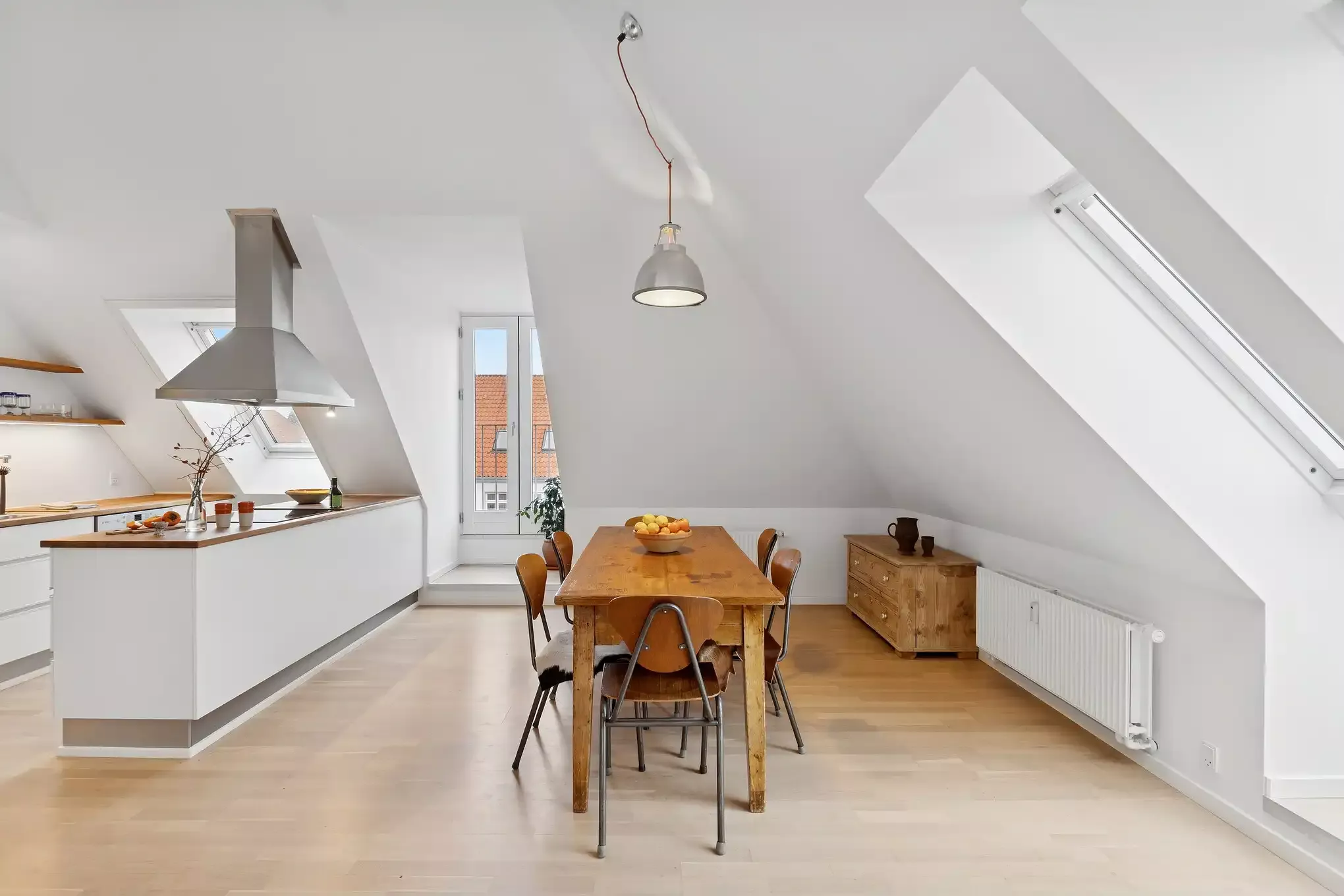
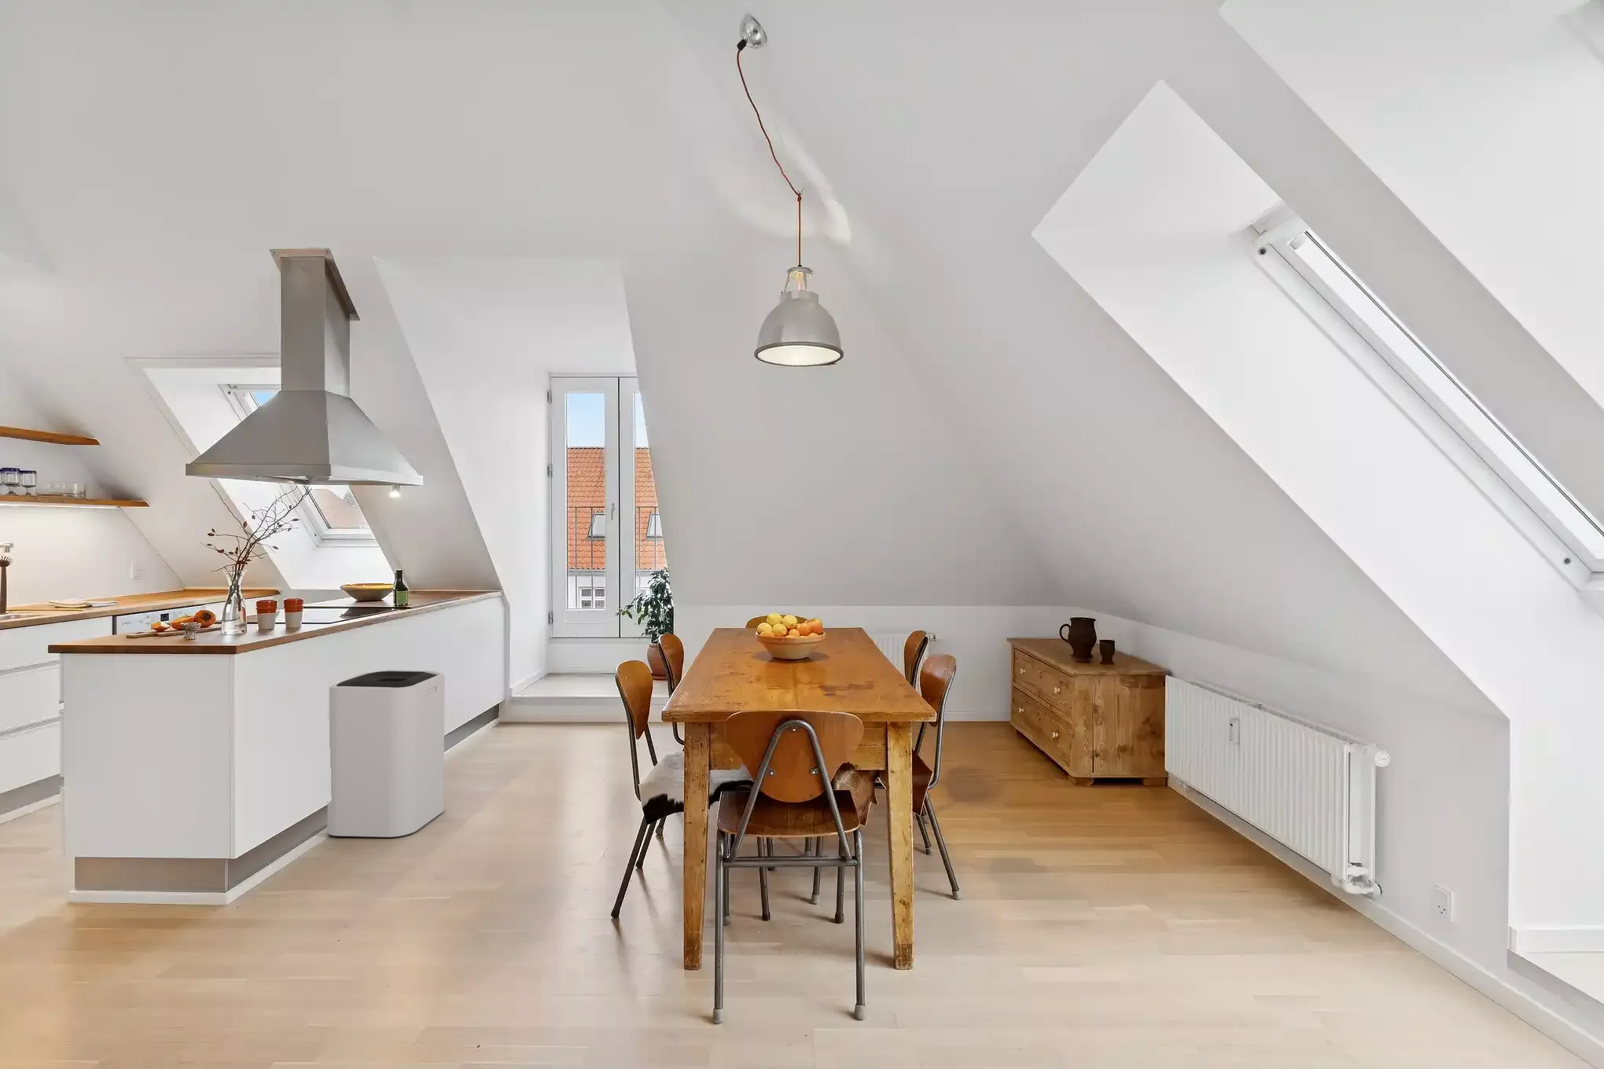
+ trash can (388, 749)
